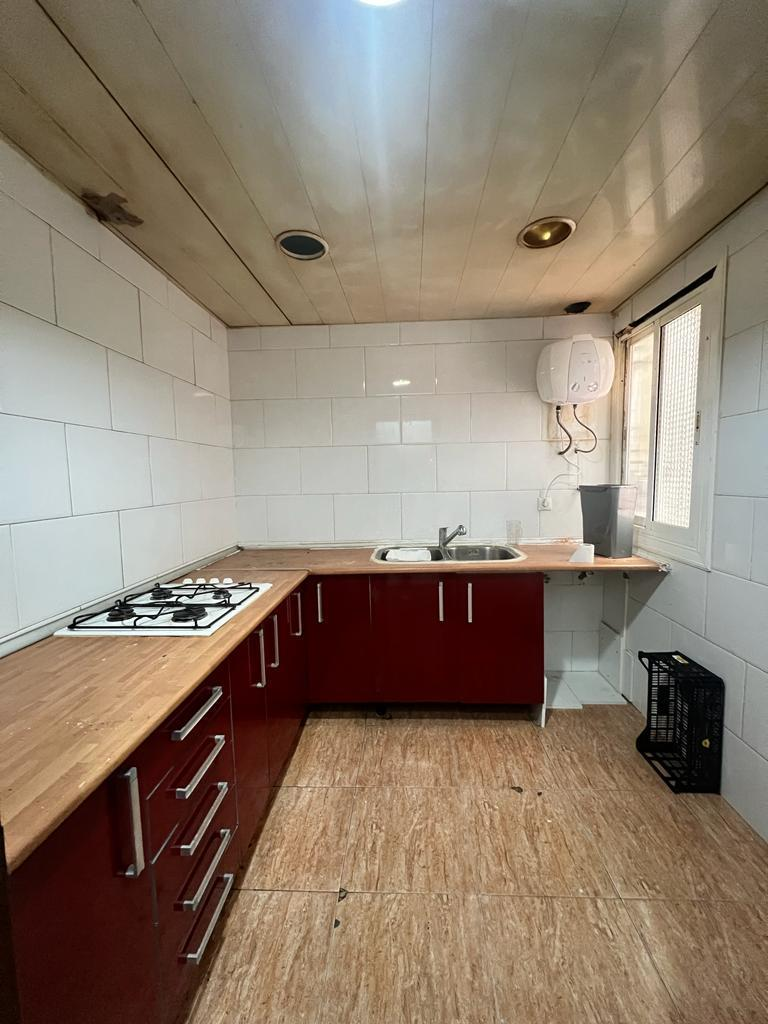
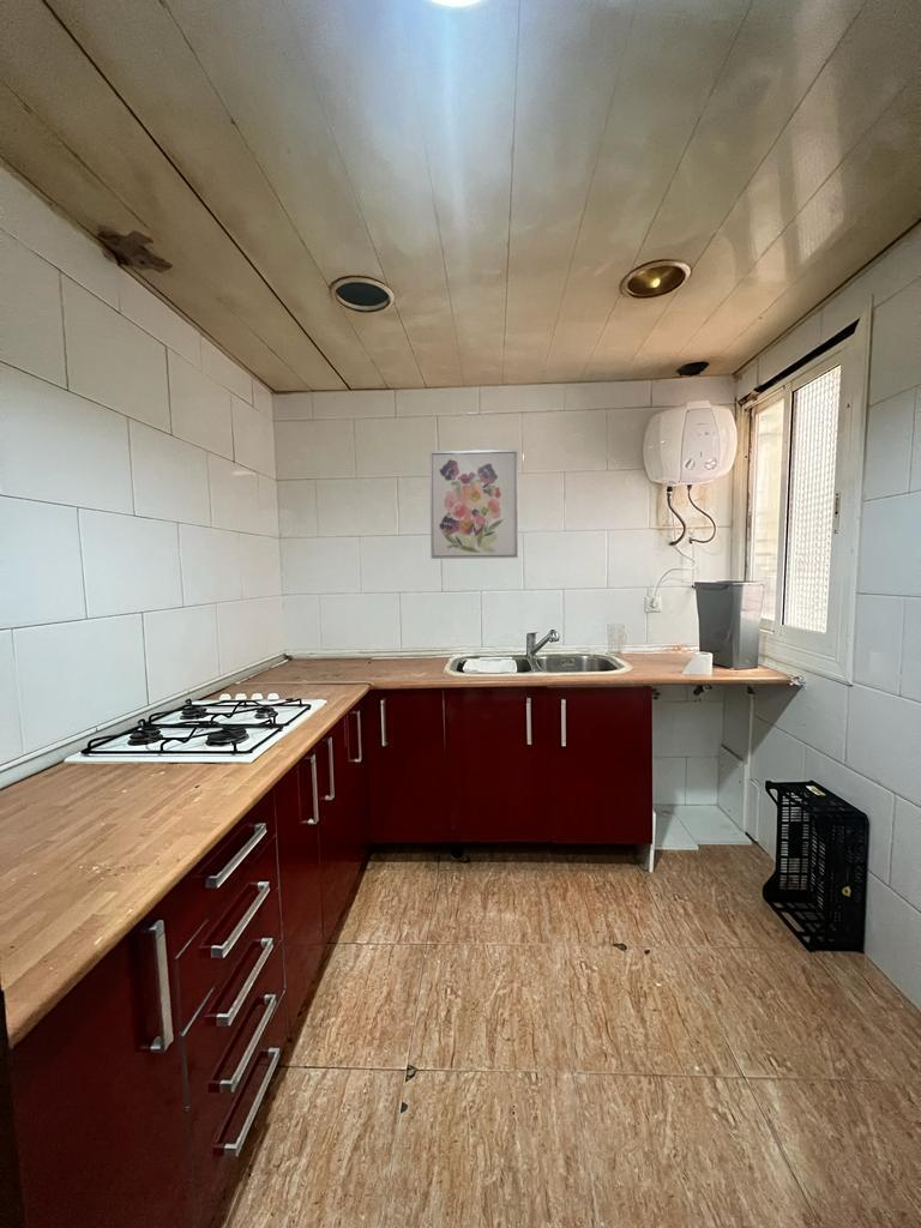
+ wall art (474, 505)
